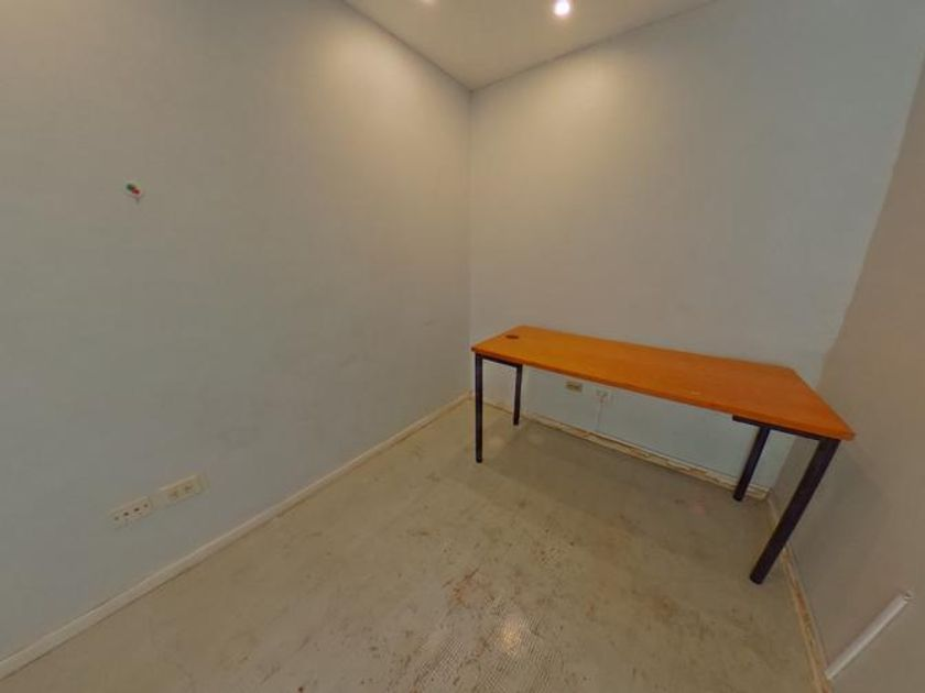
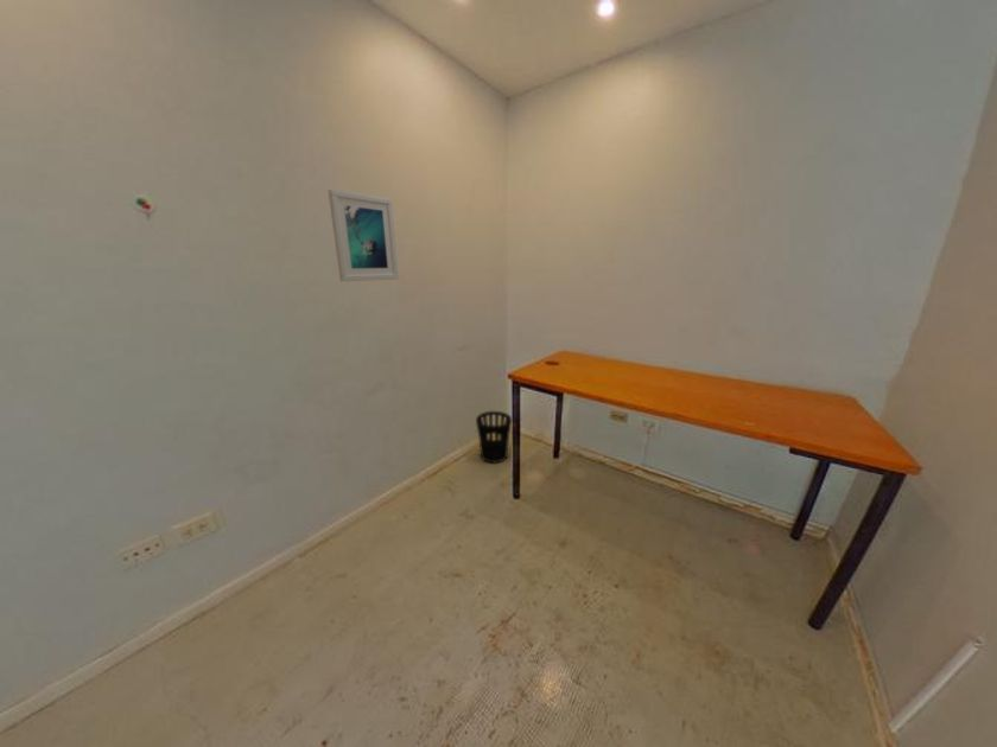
+ wastebasket (495, 436)
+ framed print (367, 238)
